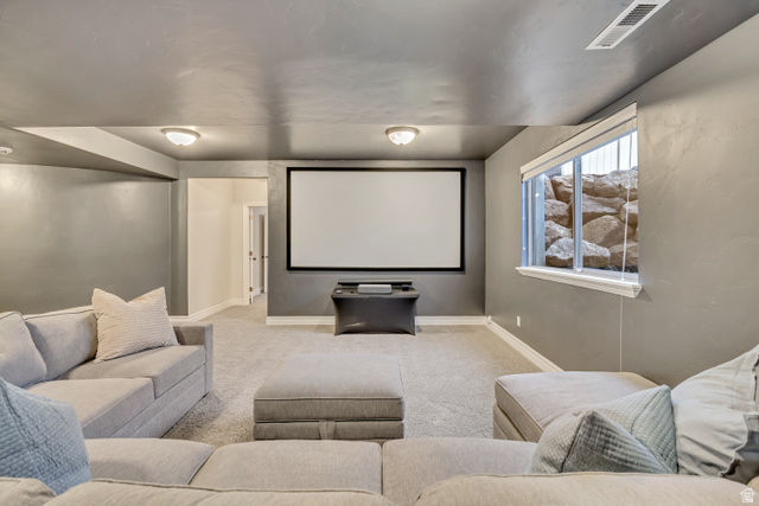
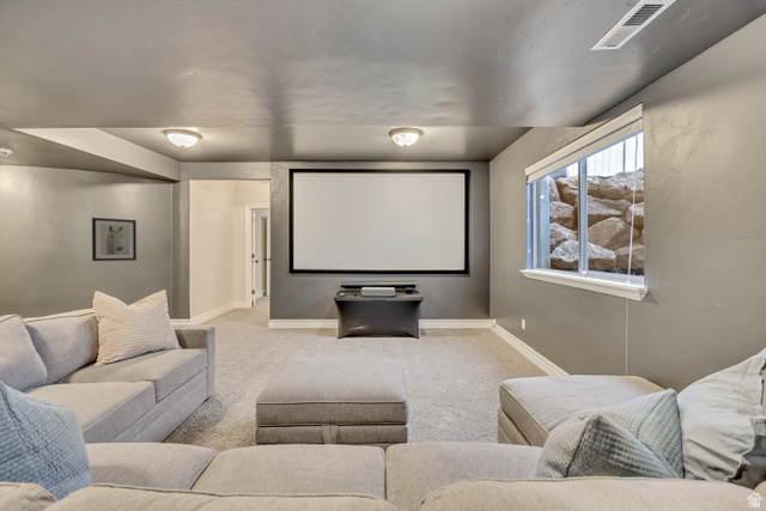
+ wall art (115, 239)
